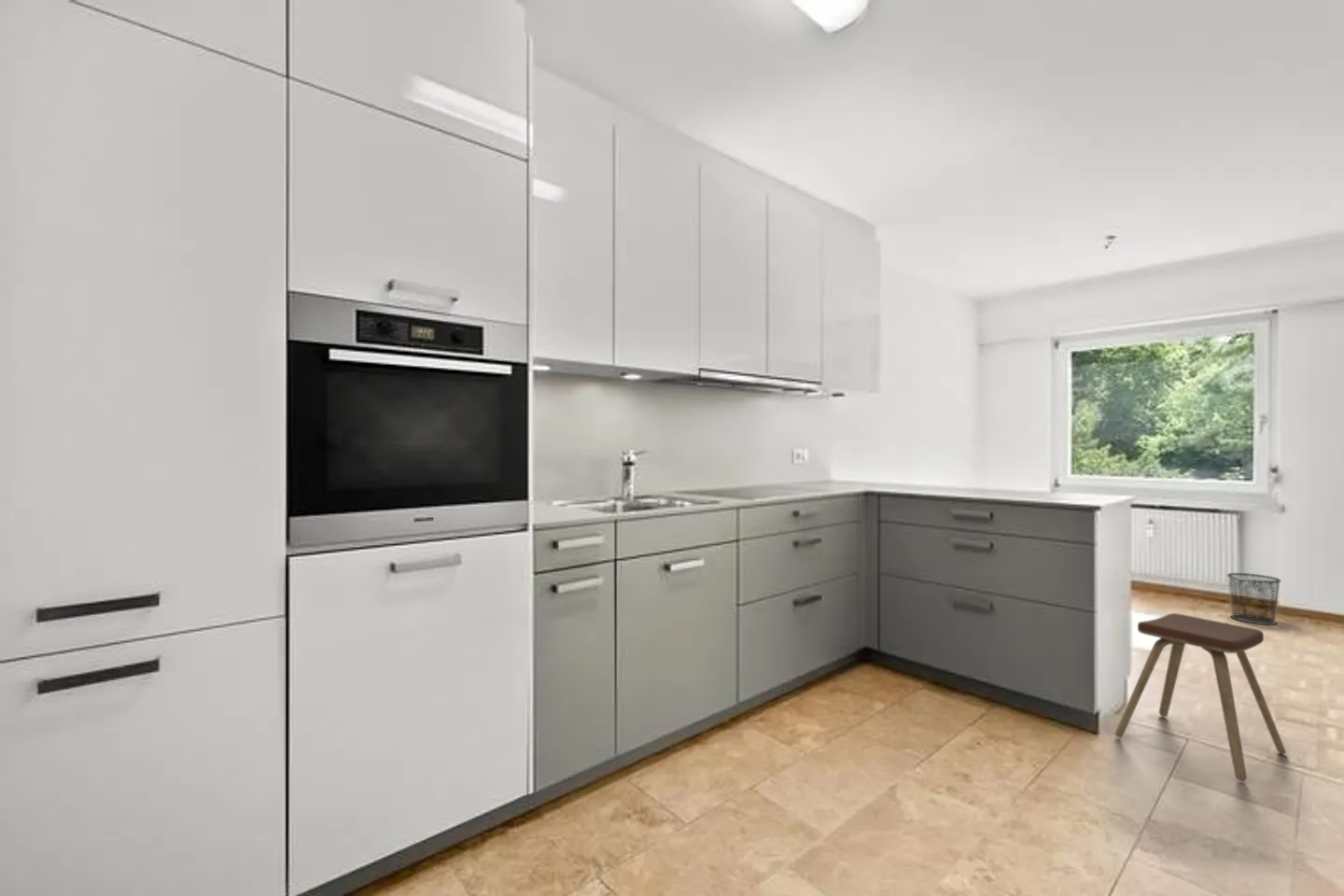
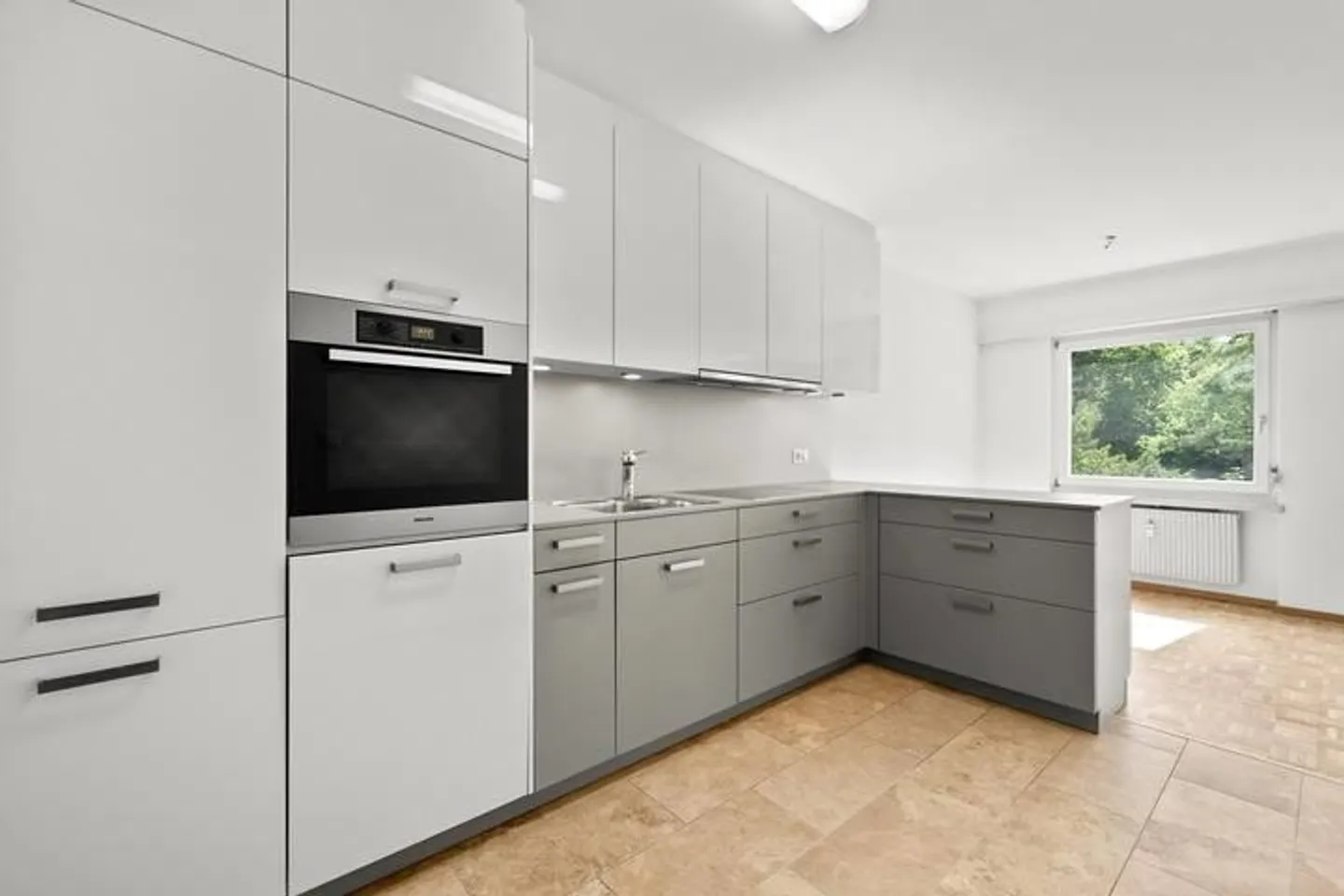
- music stool (1217, 683)
- waste bin (1253, 598)
